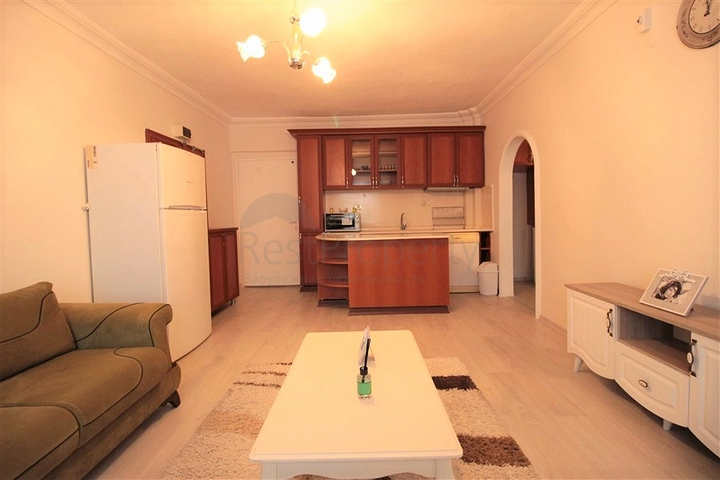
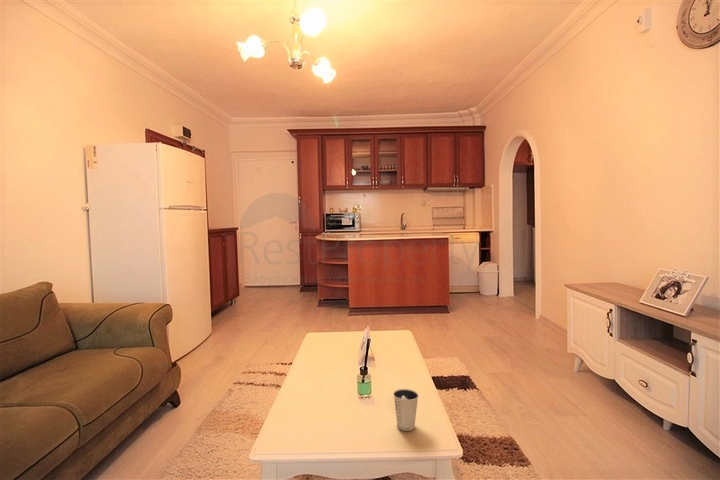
+ dixie cup (406, 409)
